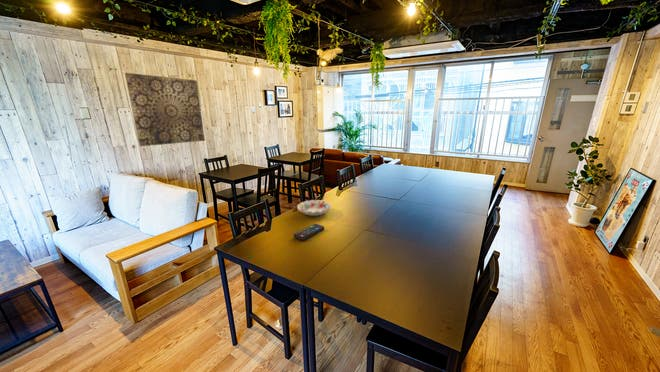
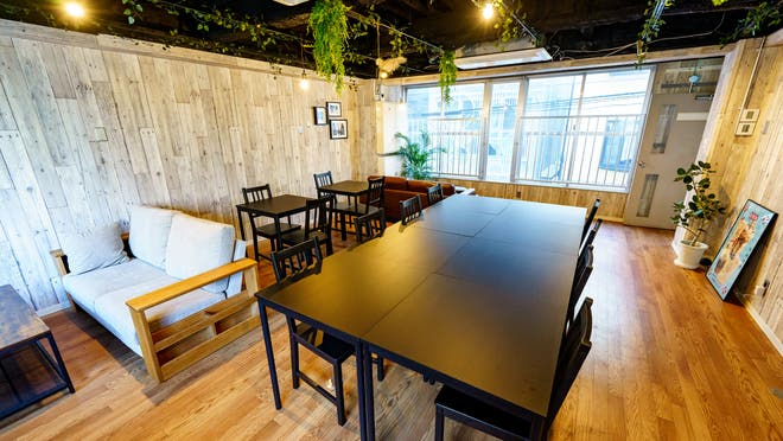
- decorative bowl (314, 208)
- remote control (309, 231)
- wall art (170, 111)
